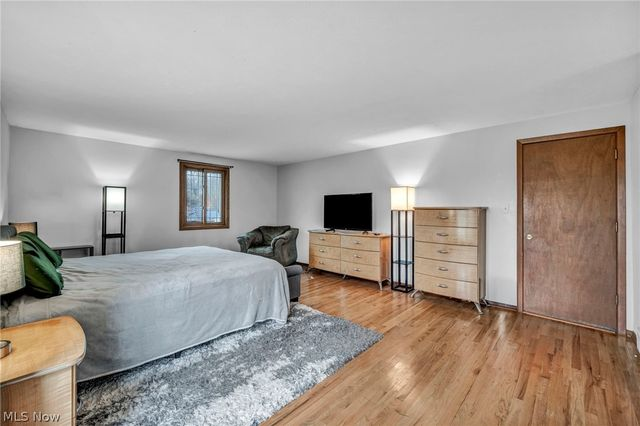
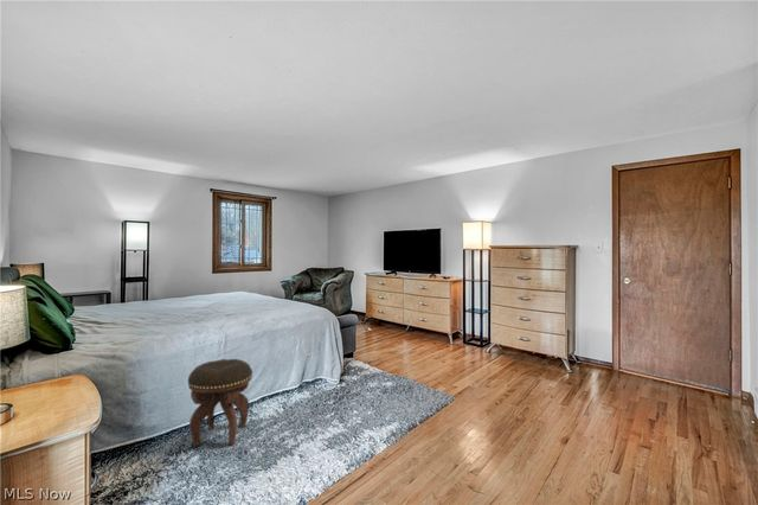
+ footstool (220, 399)
